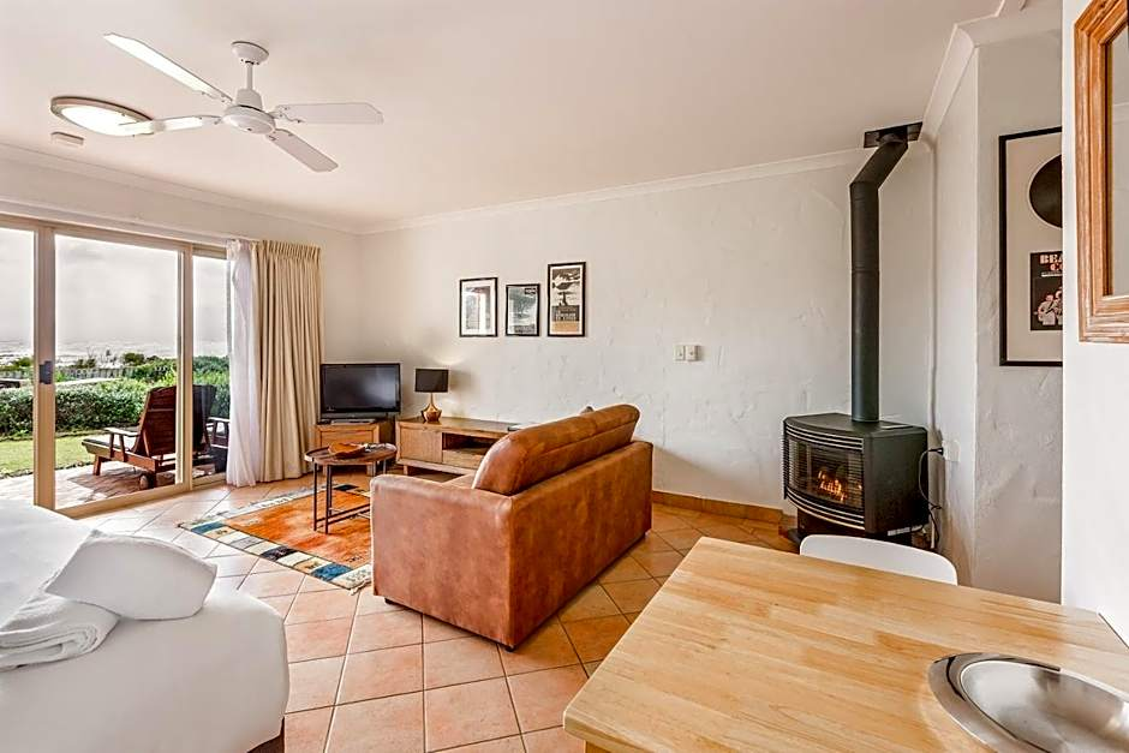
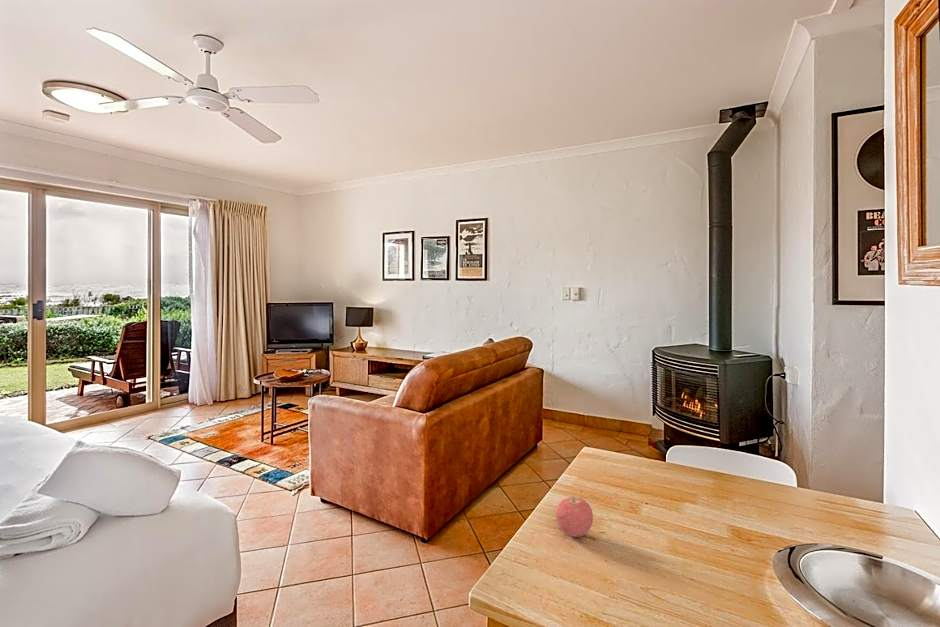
+ apple (574, 515)
